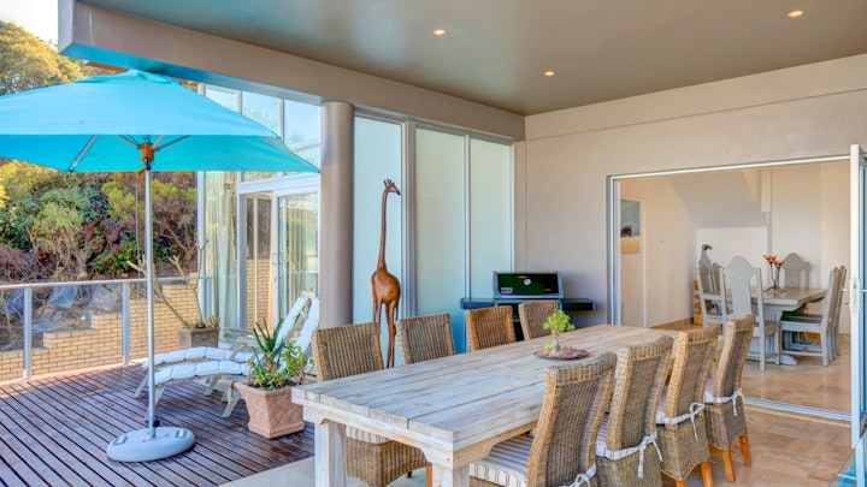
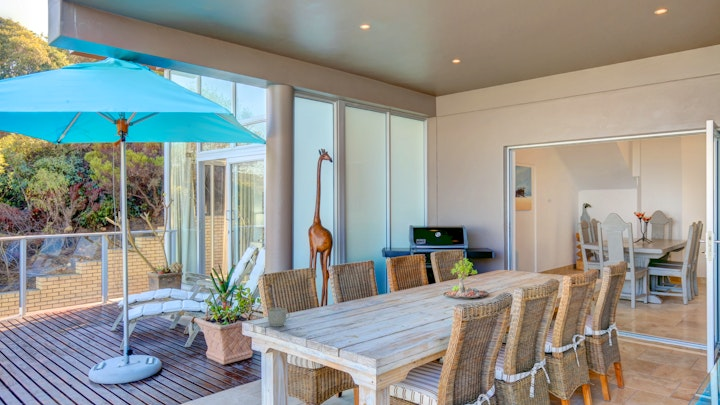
+ mug (279, 317)
